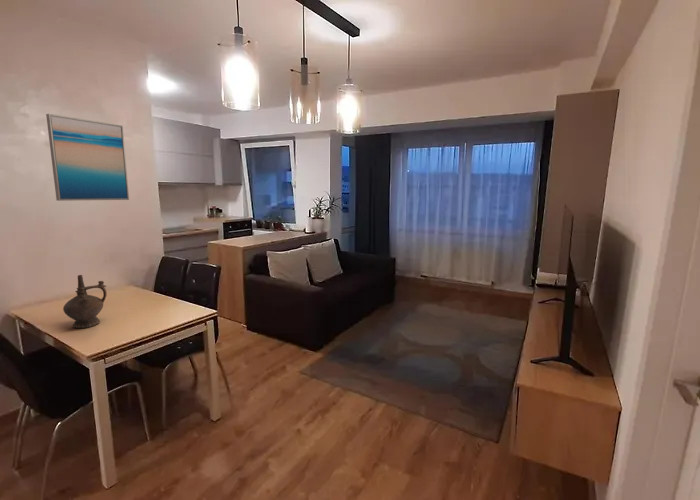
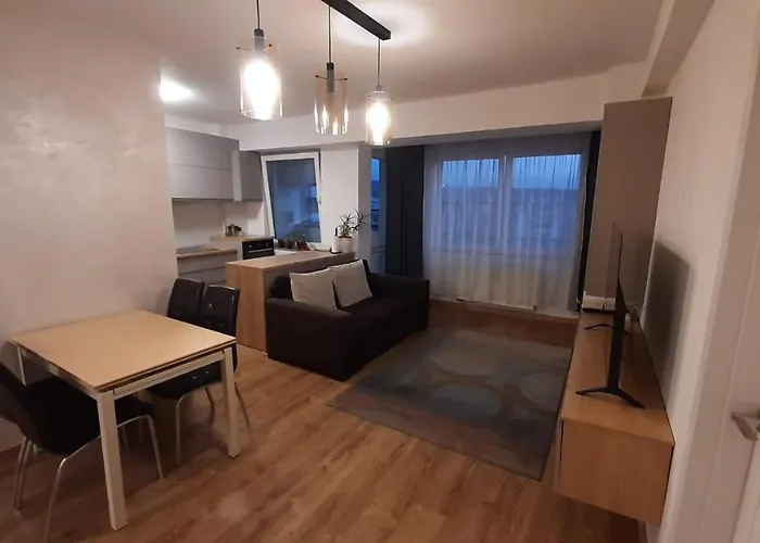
- ceremonial vessel (85, 299)
- wall art (91, 160)
